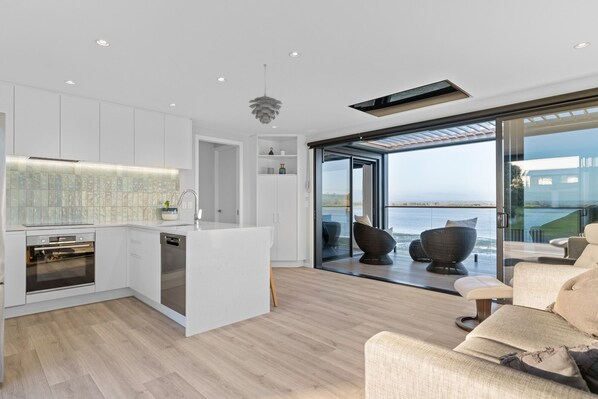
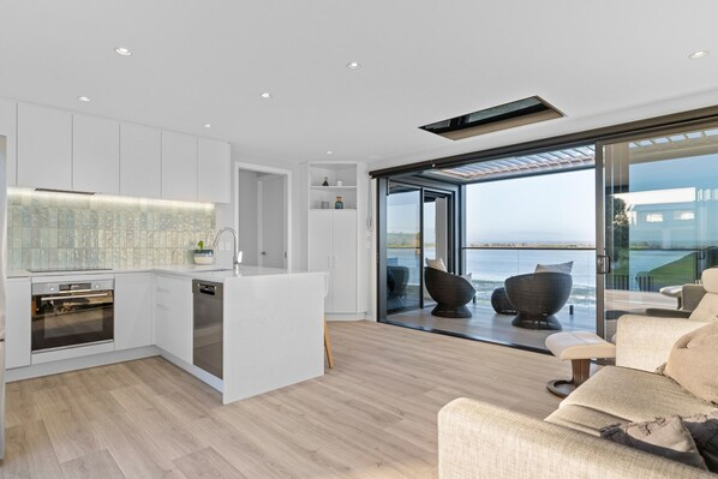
- pendant light (265, 93)
